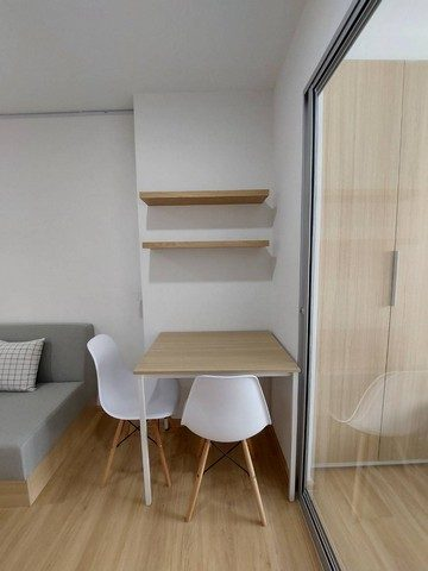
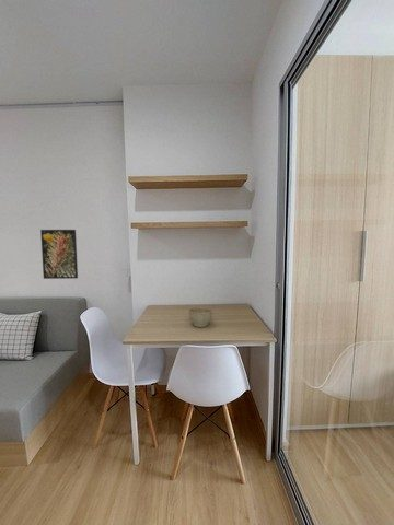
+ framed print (59, 254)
+ planter bowl (200, 317)
